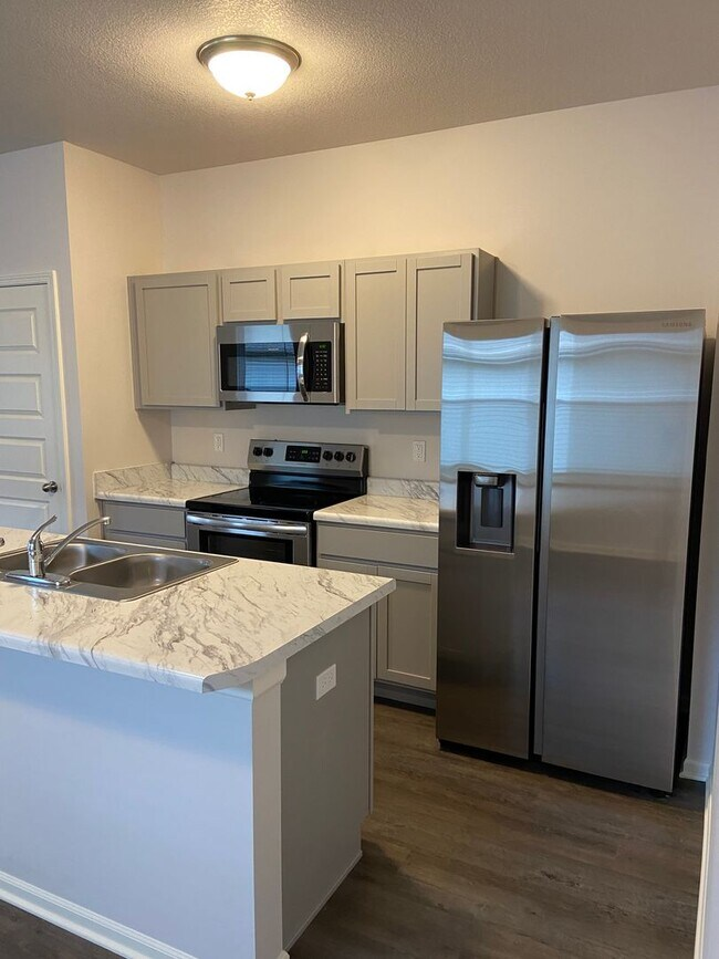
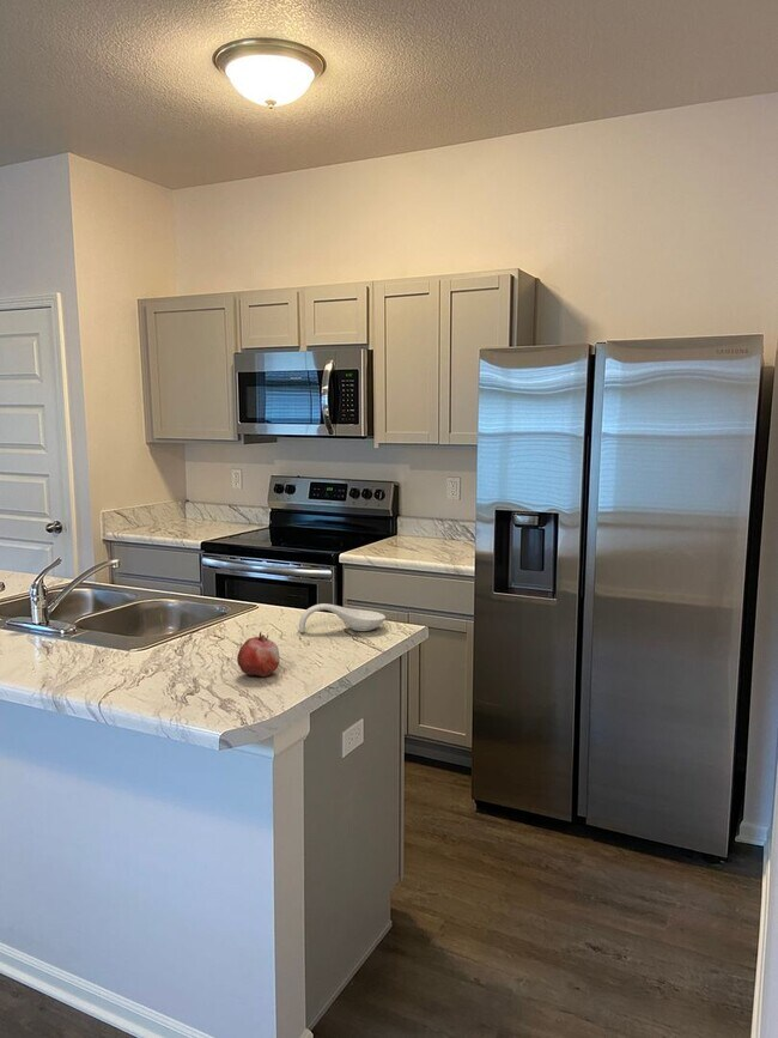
+ spoon rest (342, 617)
+ fruit (259, 651)
